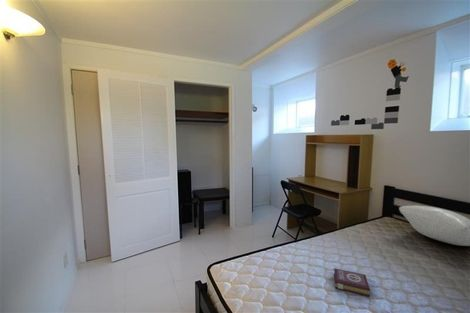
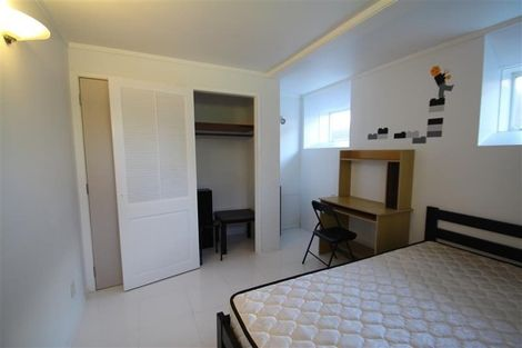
- book (350, 280)
- pillow (439, 224)
